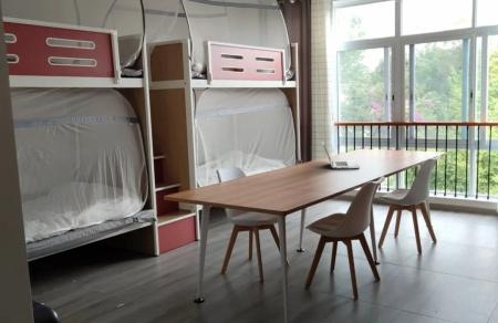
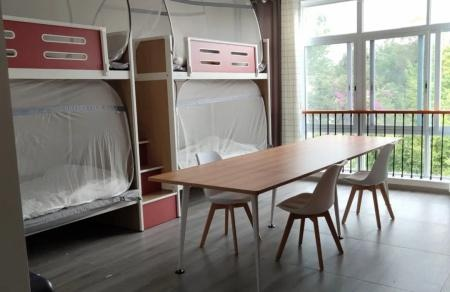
- laptop (340, 162)
